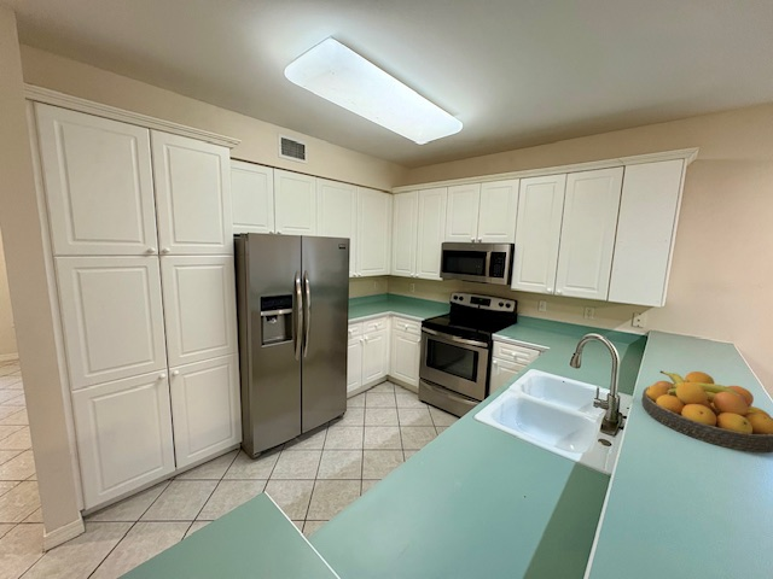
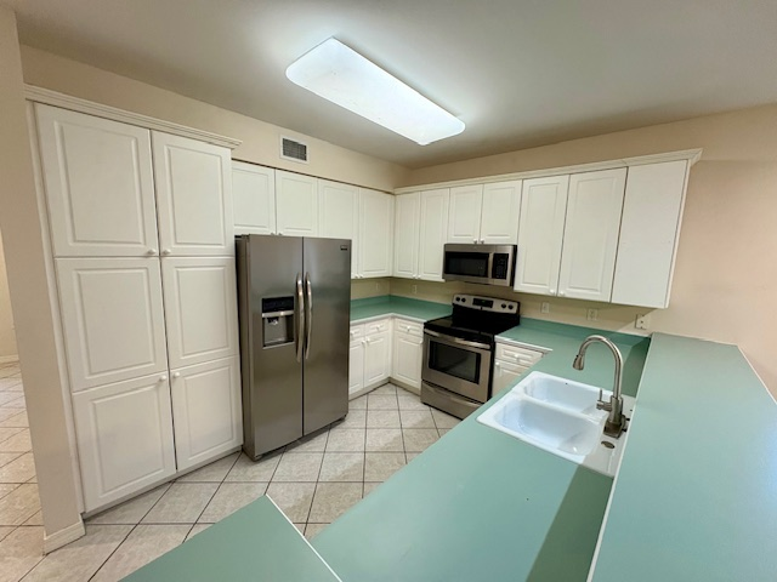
- fruit bowl (707, 400)
